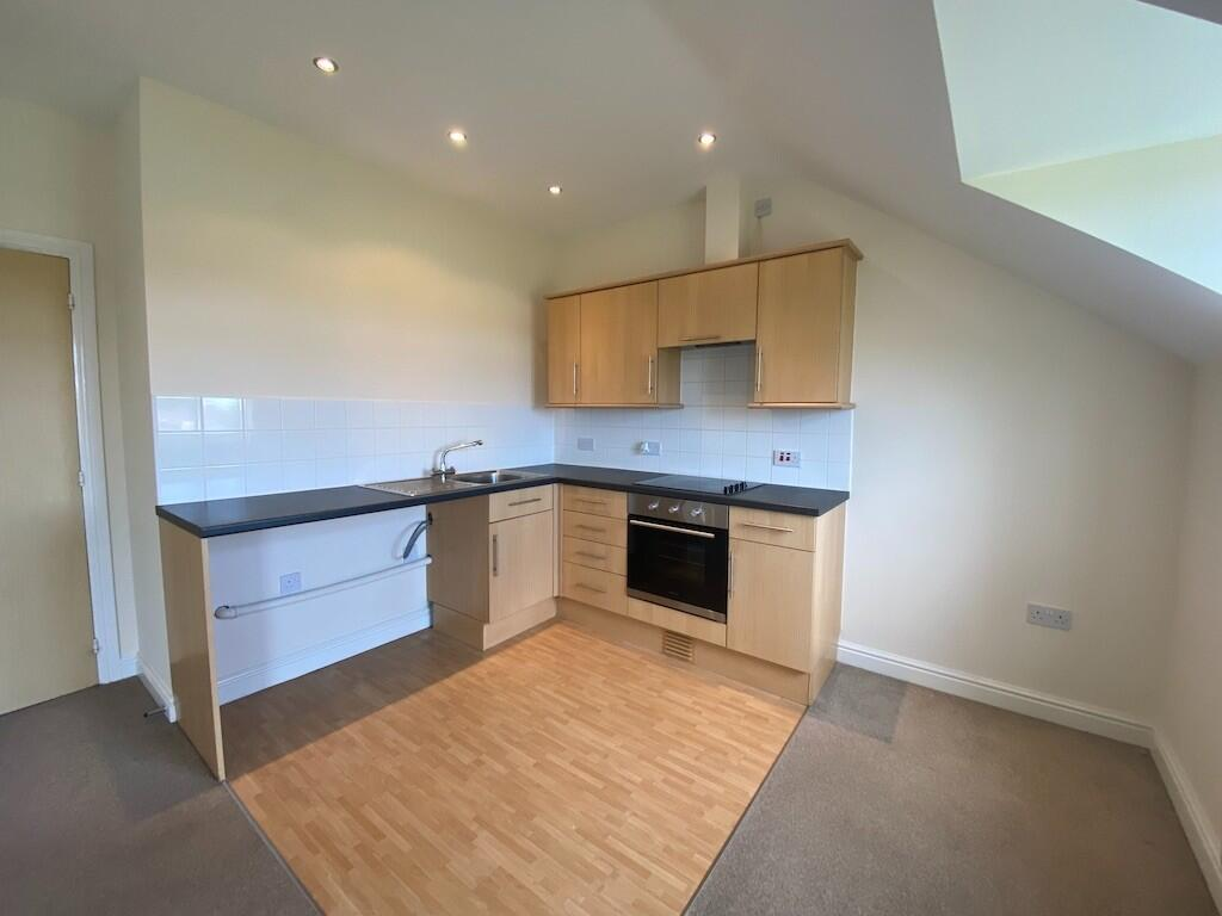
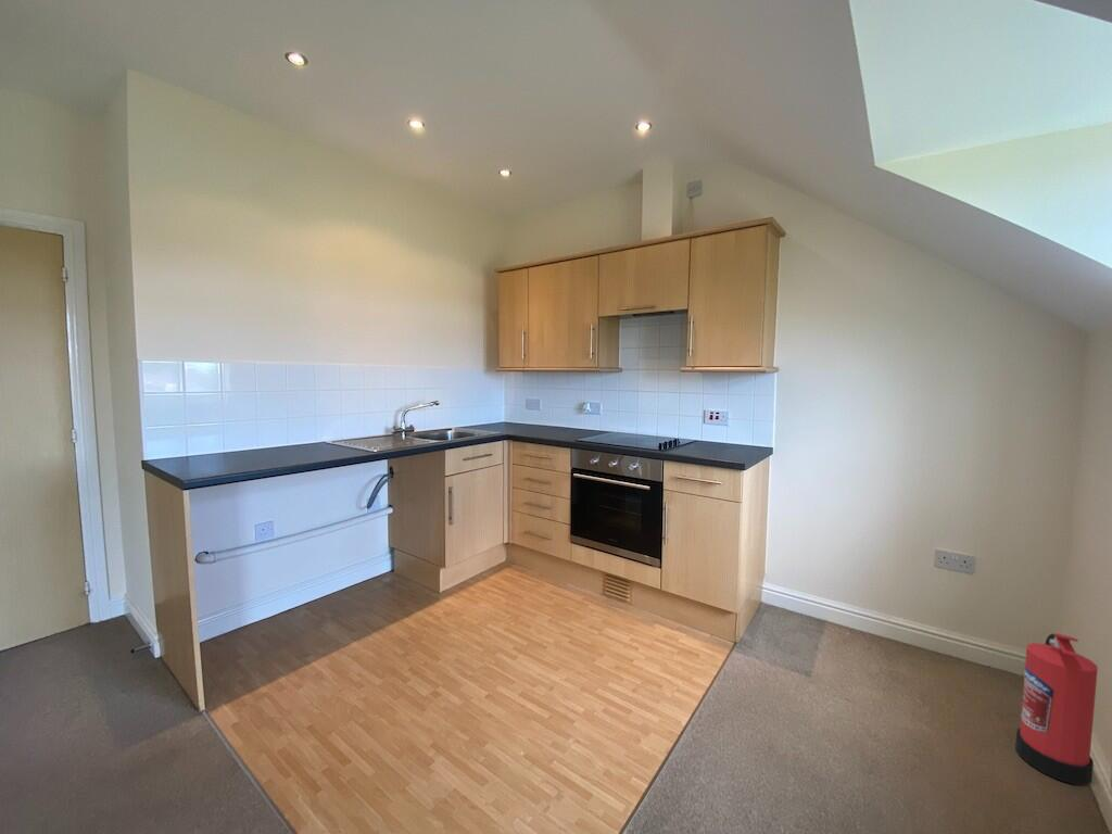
+ fire extinguisher (1053, 687)
